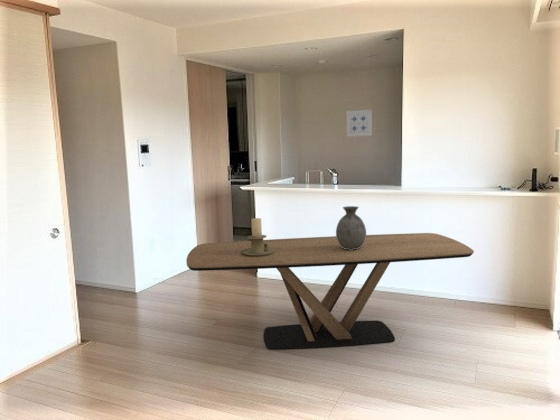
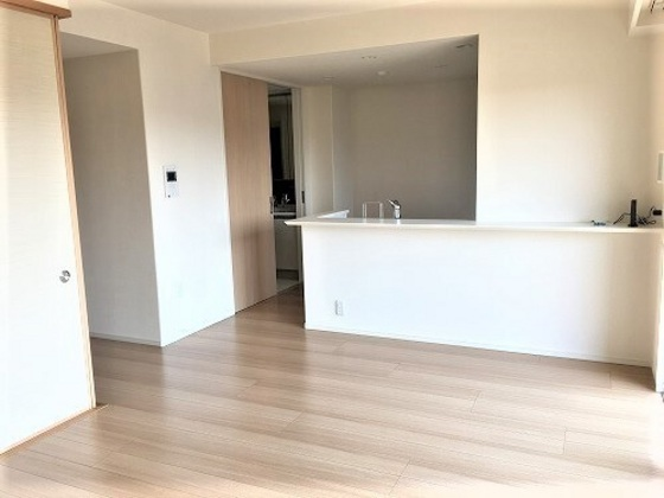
- dining table (327, 292)
- candle holder (256, 235)
- vase (350, 227)
- wall art (359, 123)
